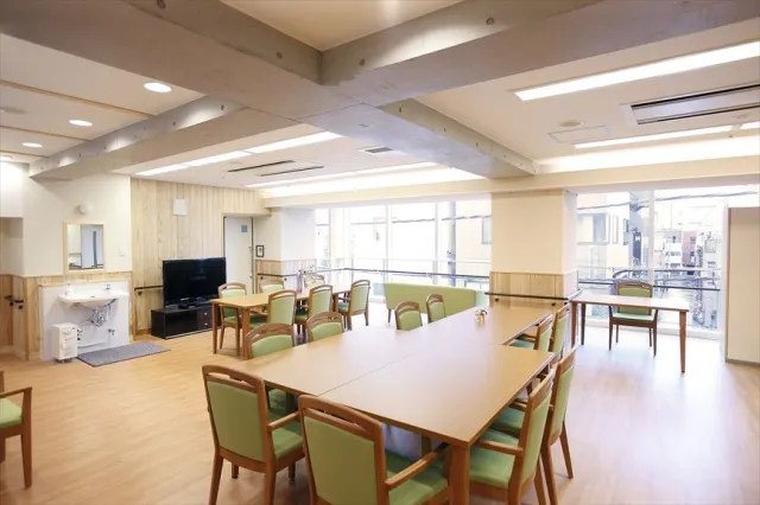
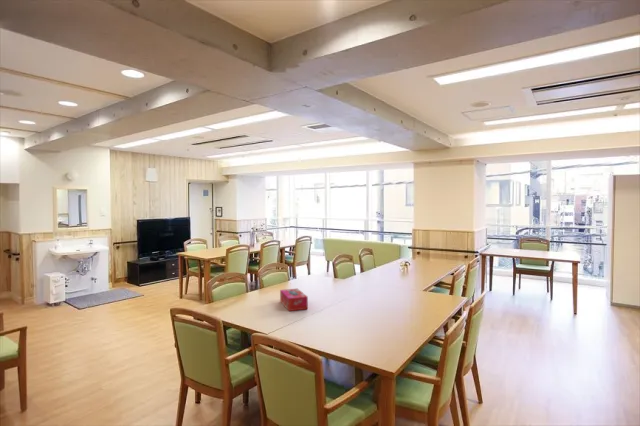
+ tissue box (293, 299)
